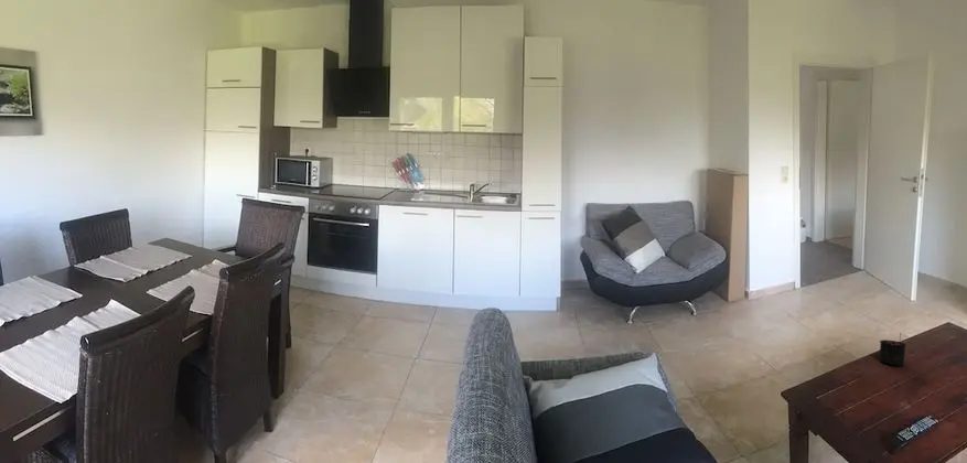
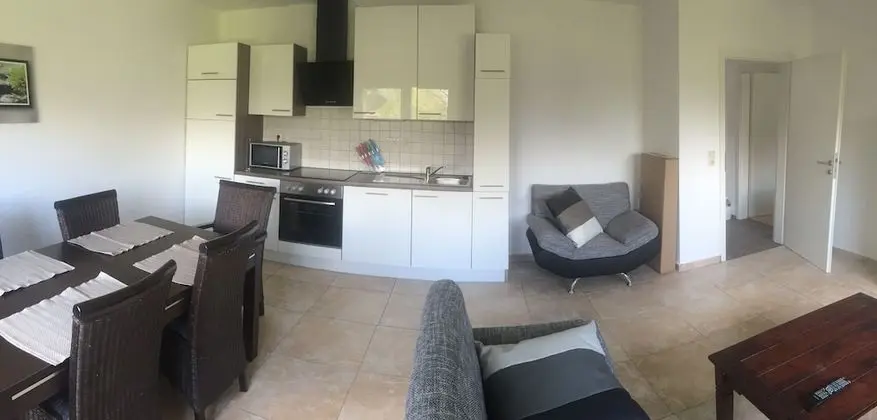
- candle (892, 347)
